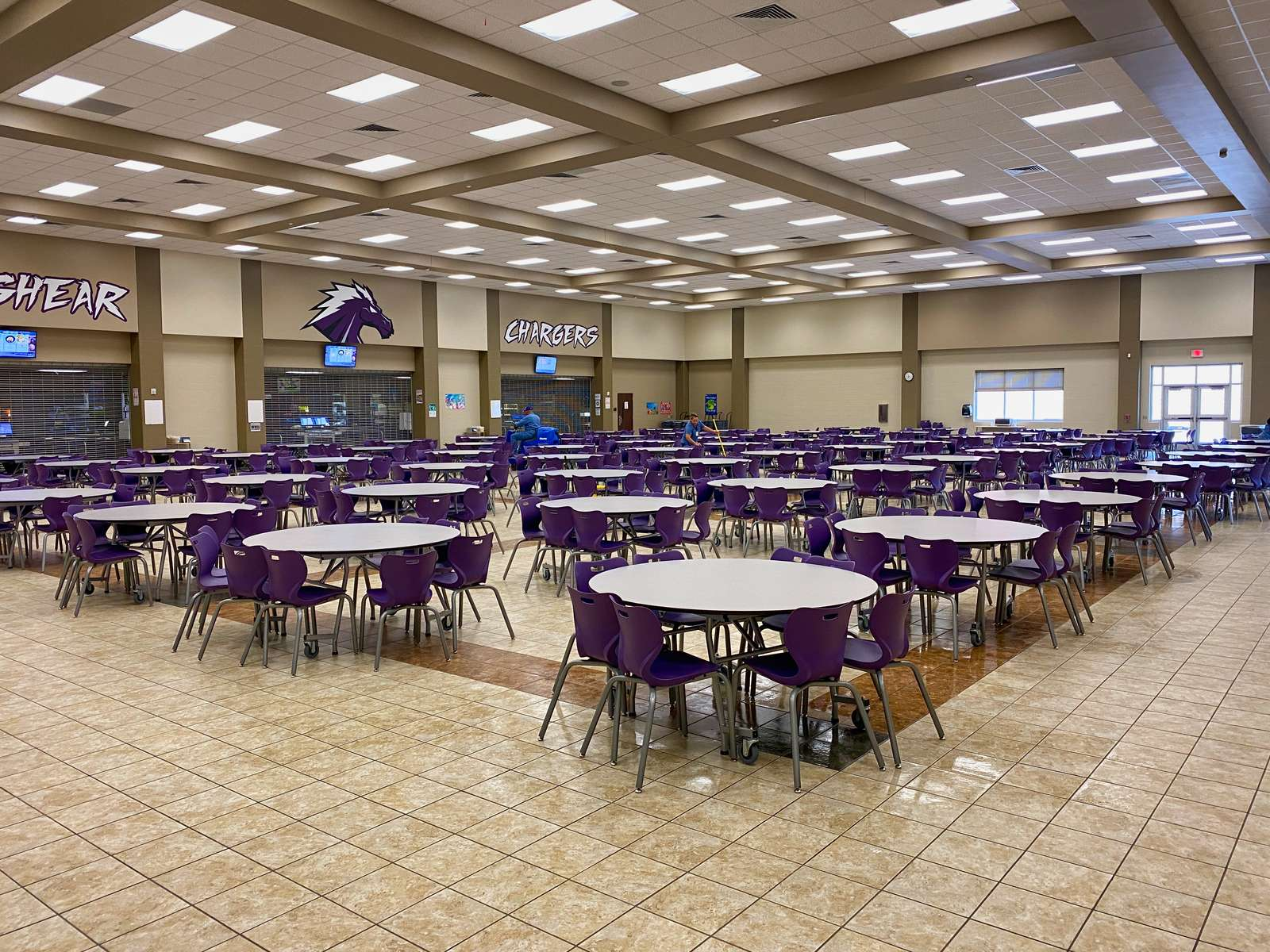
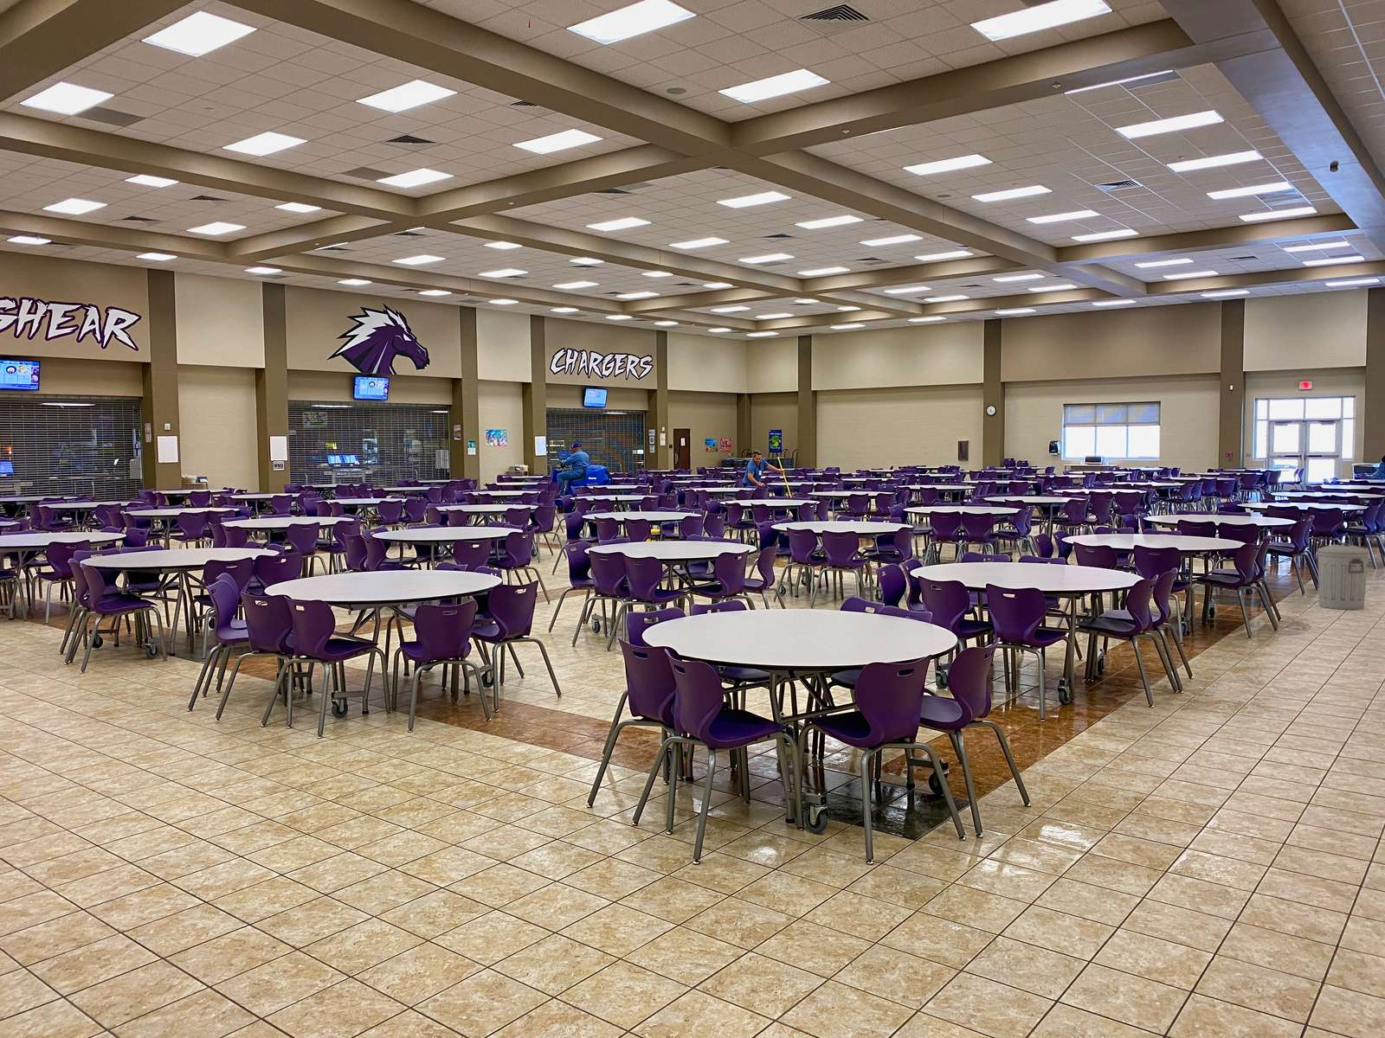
+ trash can (1341, 575)
